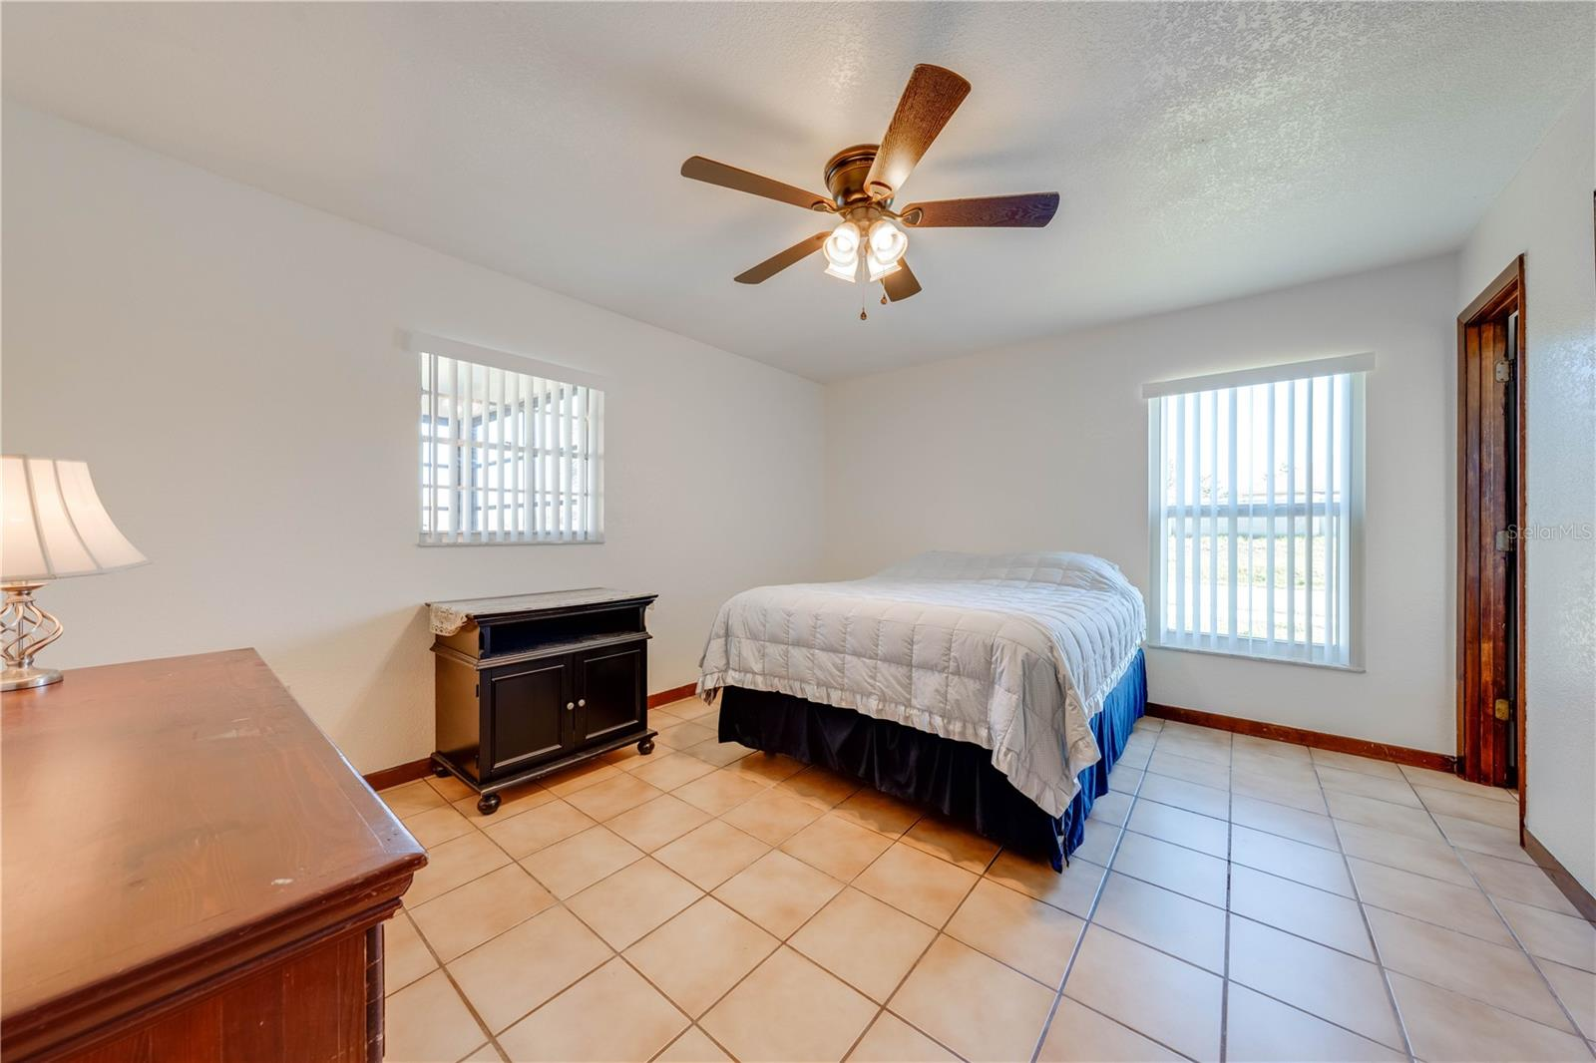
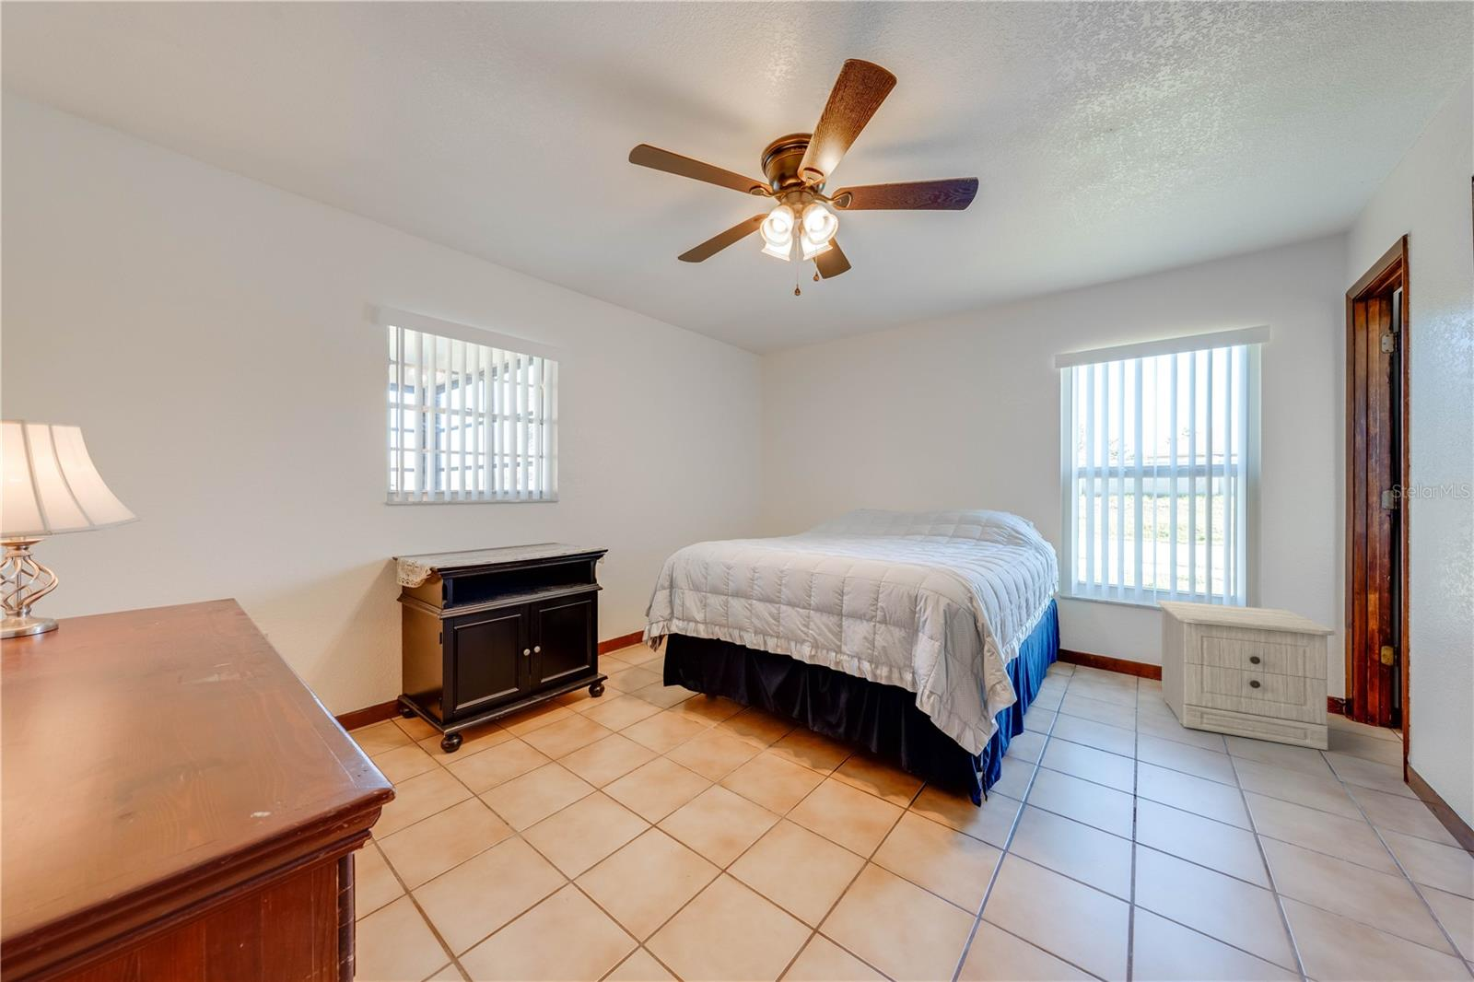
+ nightstand (1236, 667)
